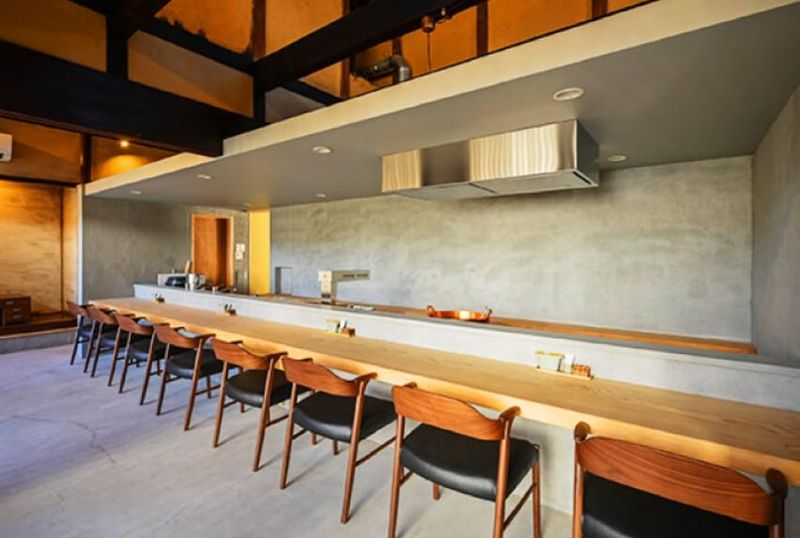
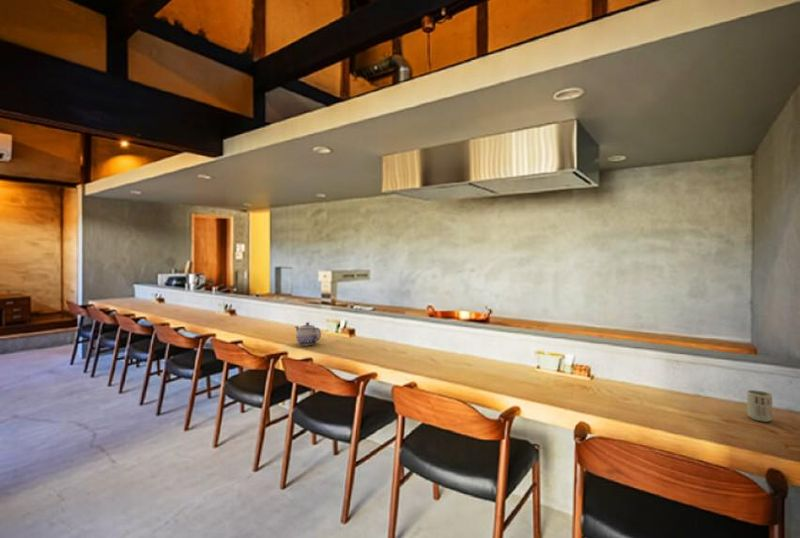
+ cup (759, 405)
+ teapot (307, 333)
